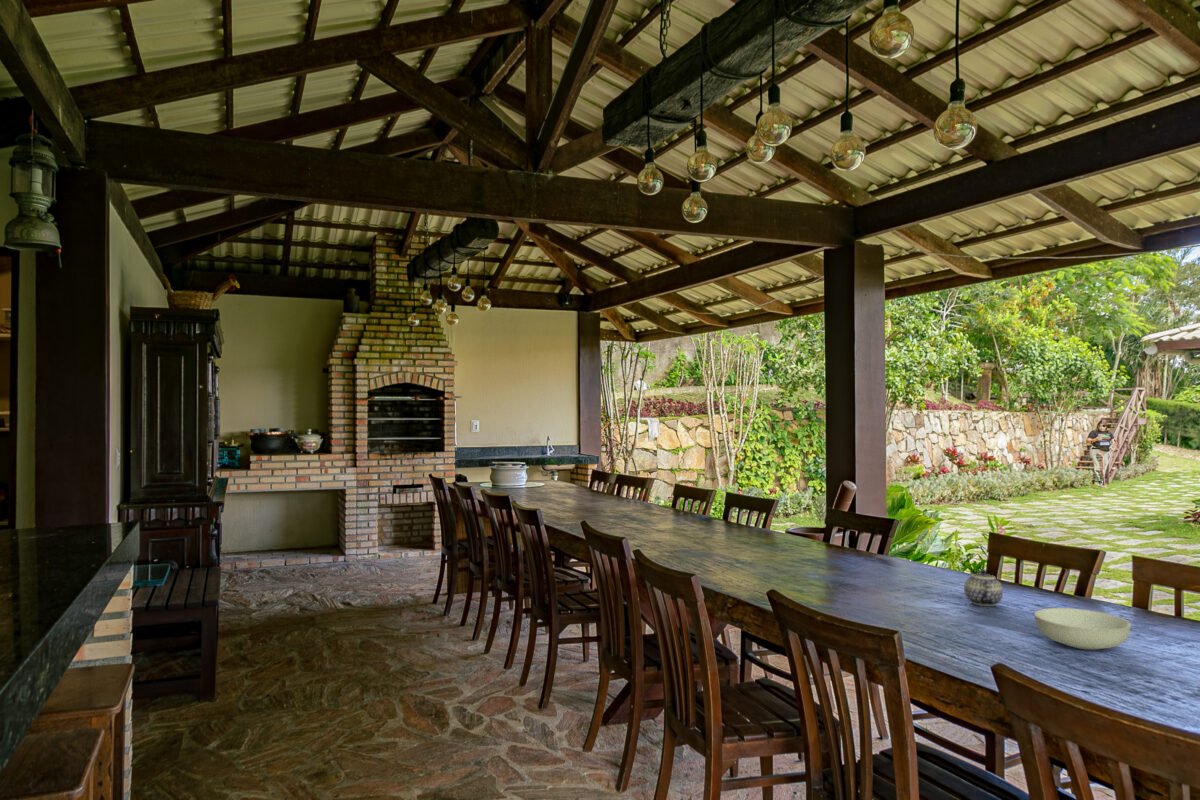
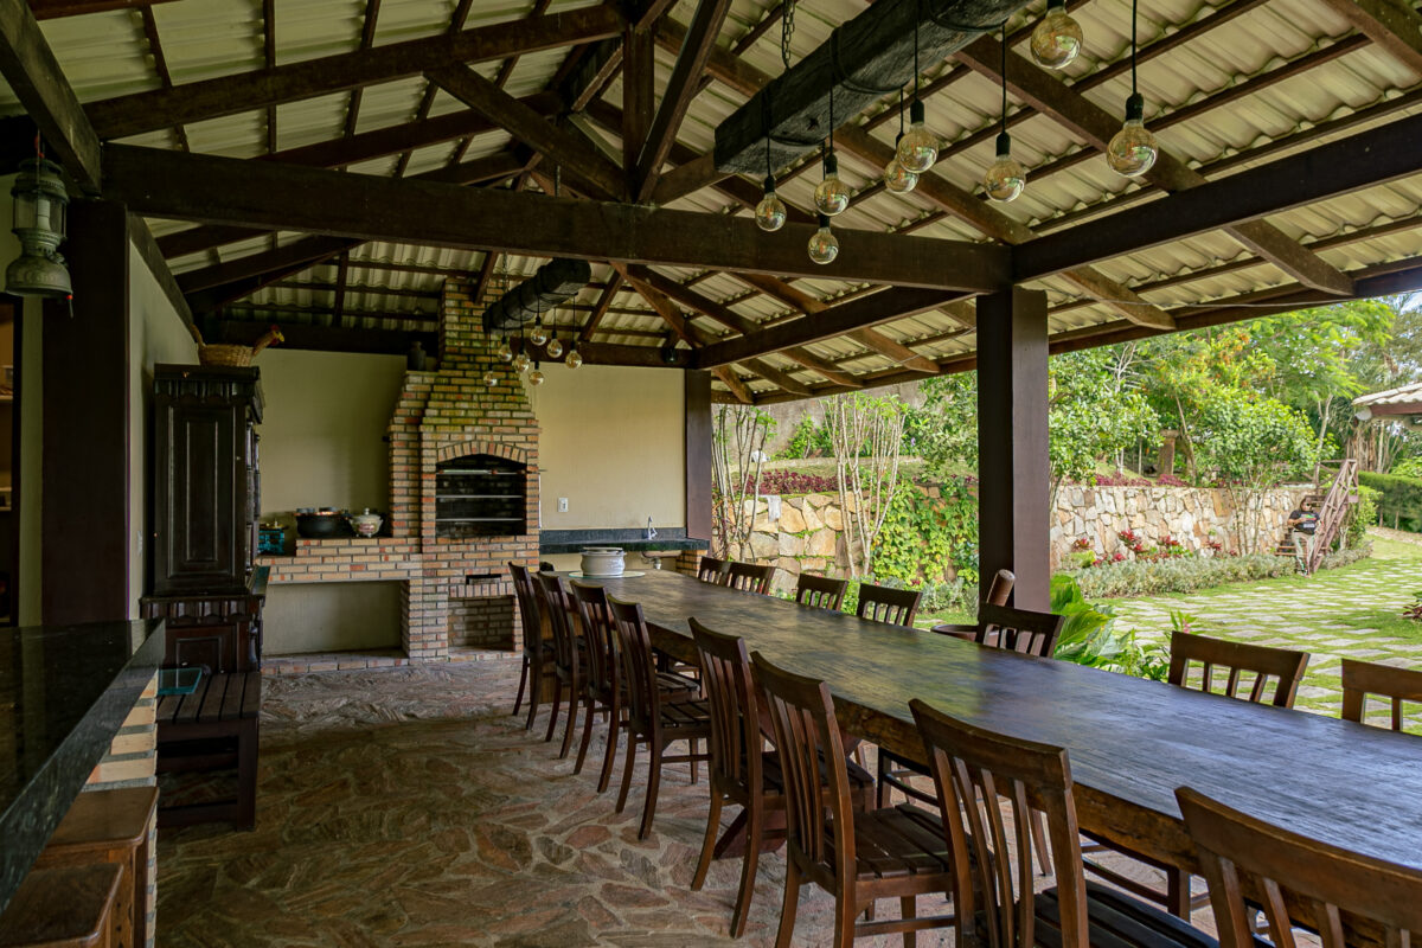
- serving bowl (1081, 631)
- teapot (983, 586)
